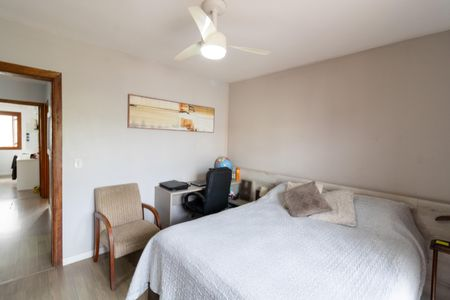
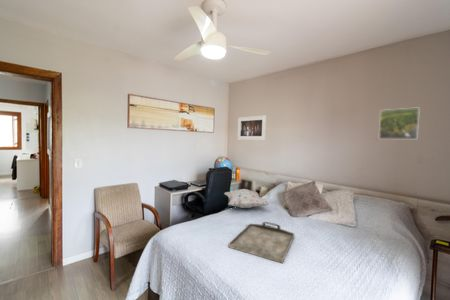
+ decorative pillow (244, 198)
+ serving tray (263, 236)
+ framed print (251, 128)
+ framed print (398, 124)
